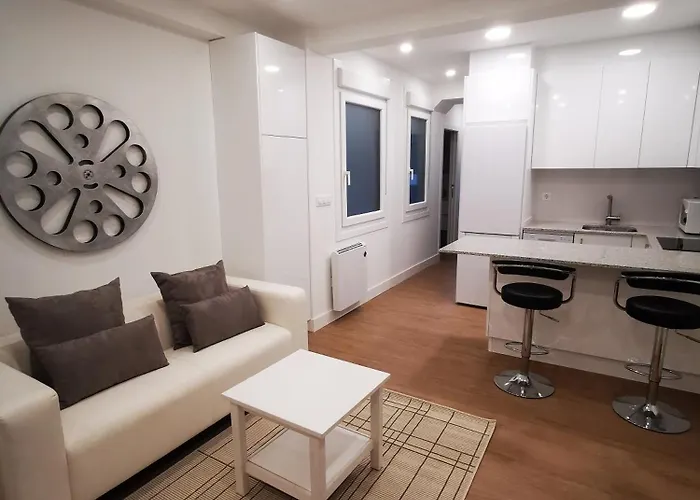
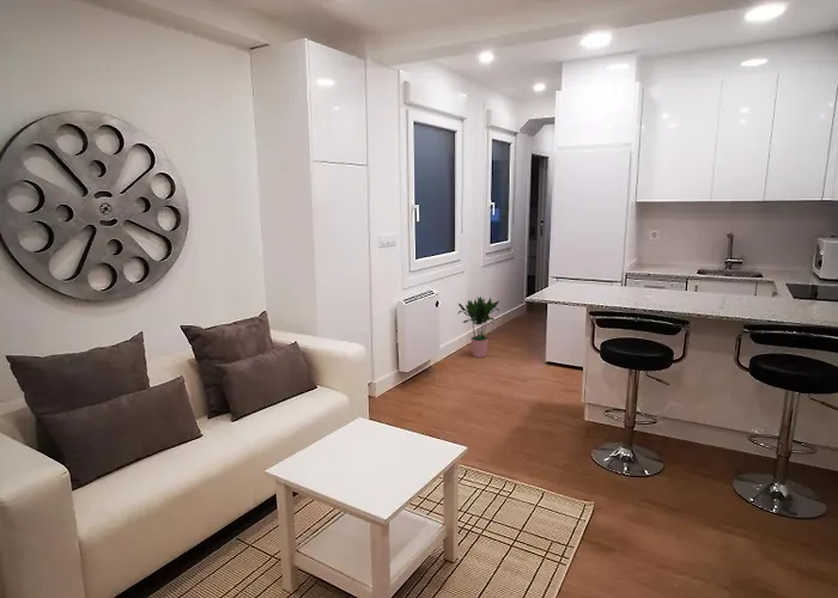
+ potted plant (476, 323)
